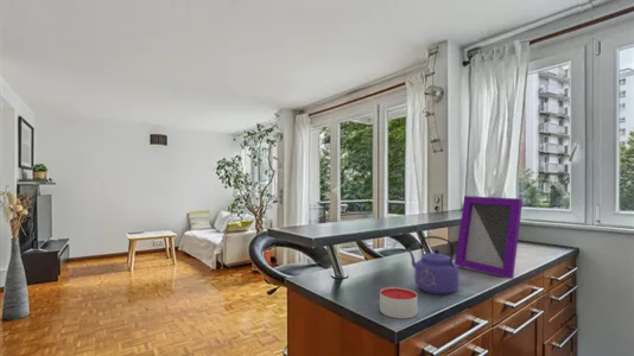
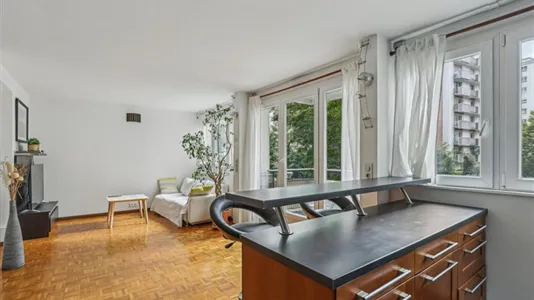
- picture frame (490, 233)
- kettle (430, 261)
- candle (398, 300)
